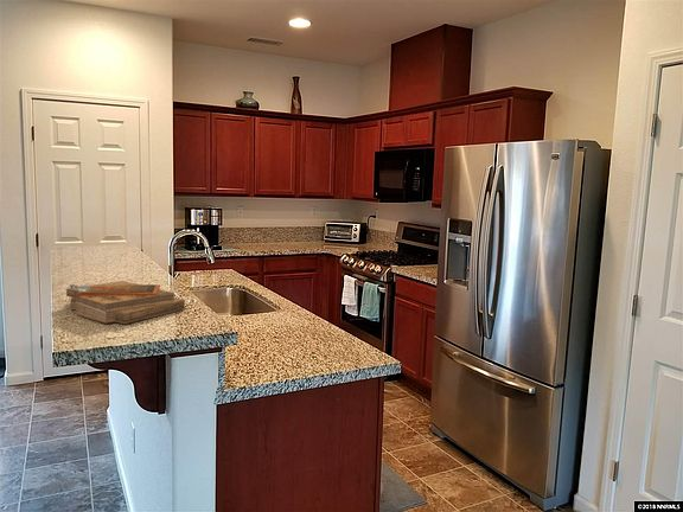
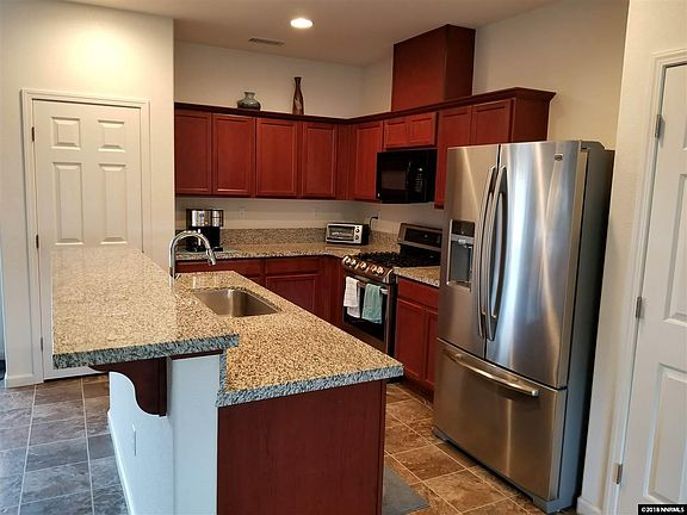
- clipboard (125, 296)
